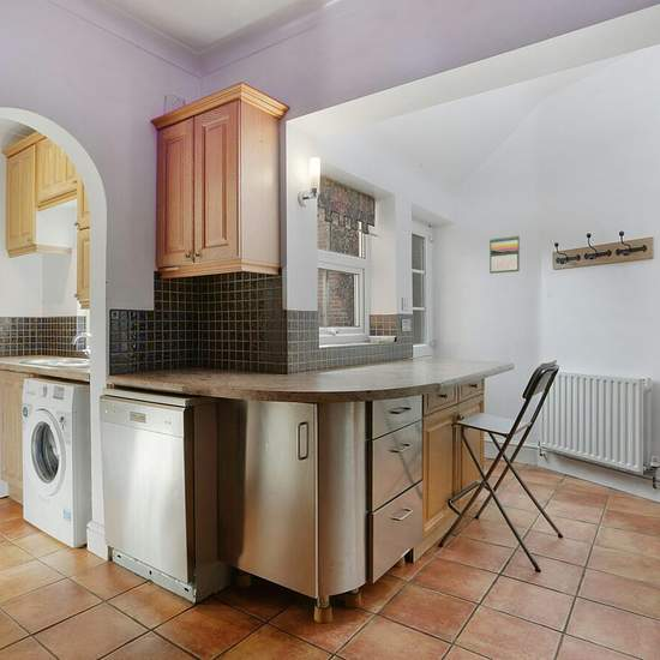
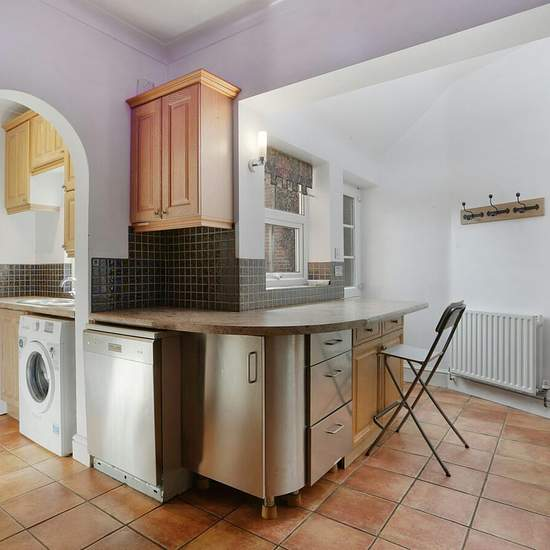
- calendar (504, 254)
